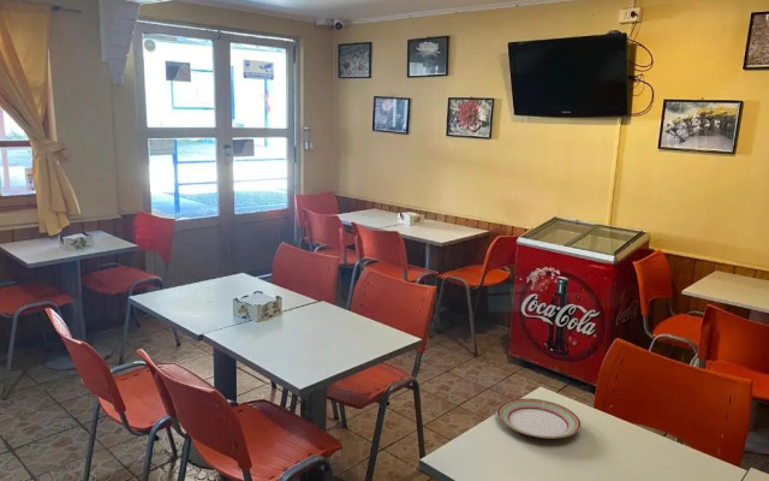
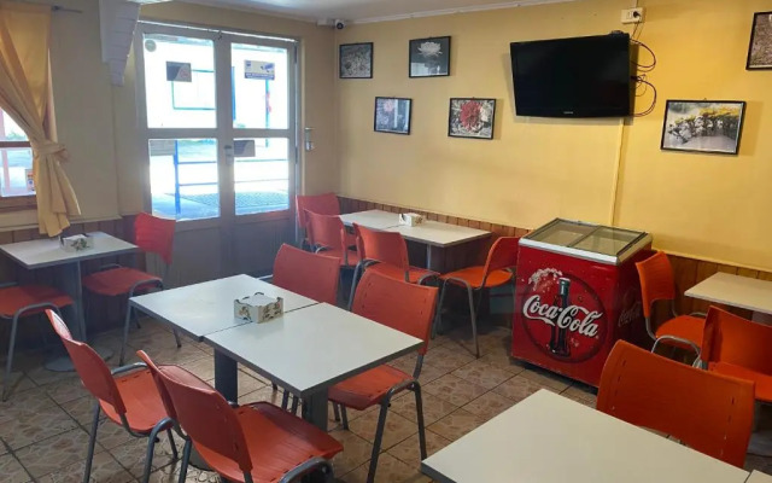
- plate (537, 420)
